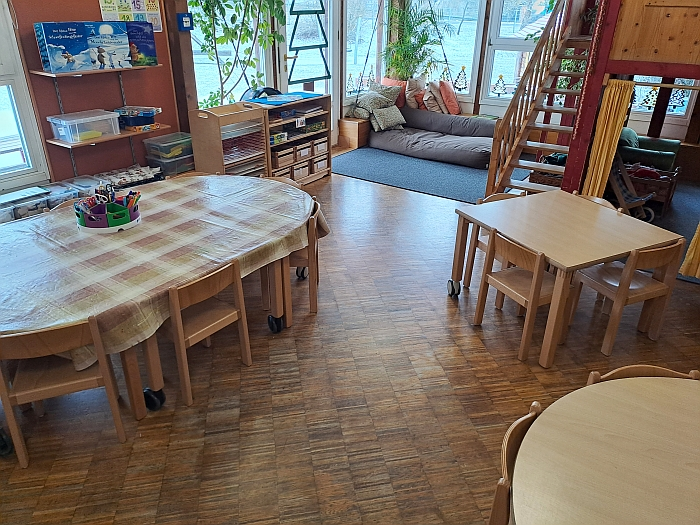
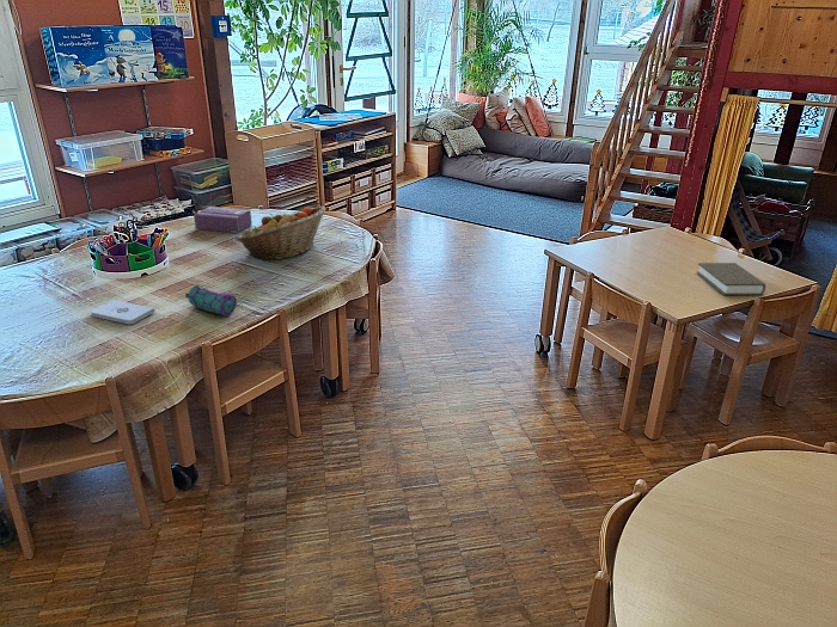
+ pencil case (212, 299)
+ tissue box (222, 219)
+ fruit basket (283, 229)
+ notepad (122, 312)
+ book (729, 277)
